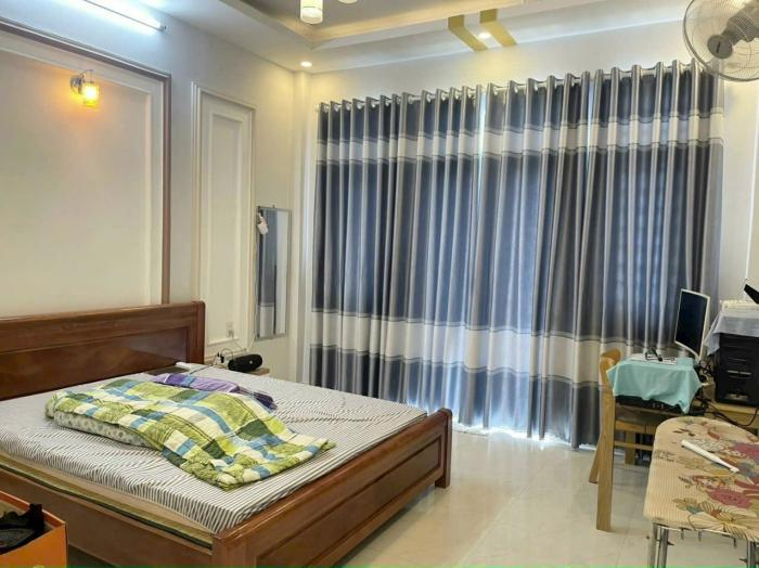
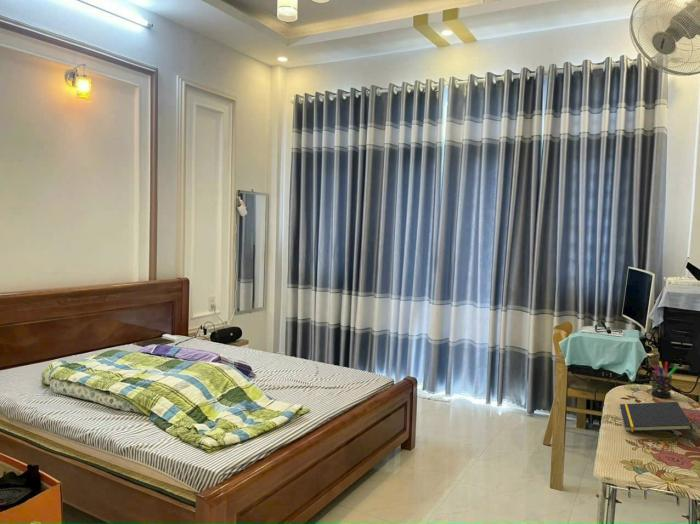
+ notepad (652, 416)
+ pen holder (664, 378)
